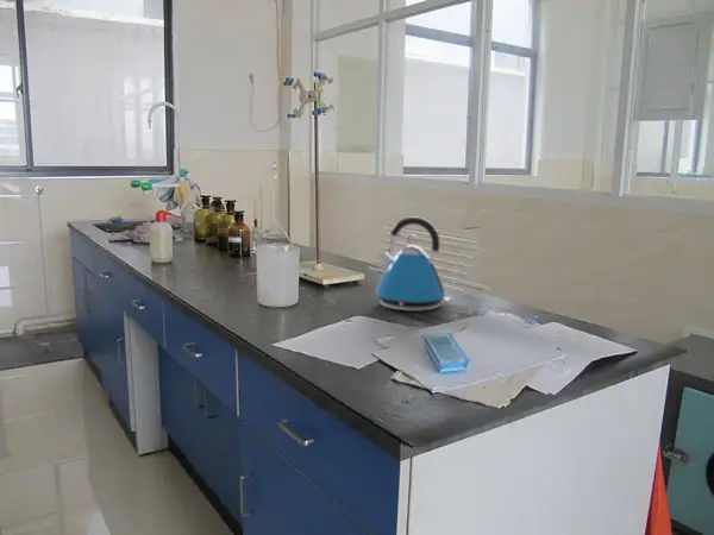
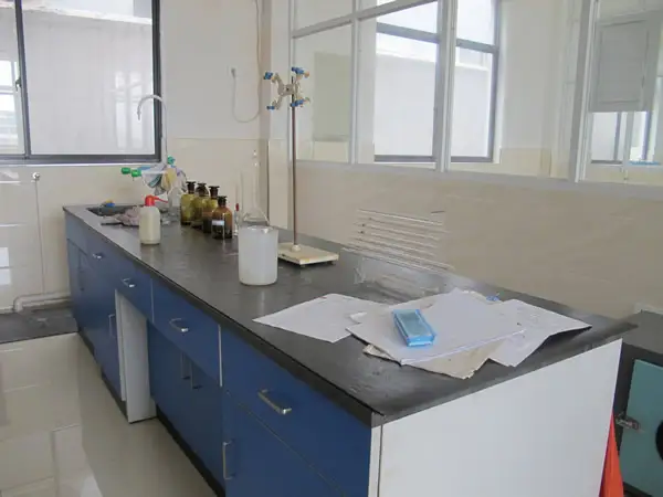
- kettle (413, 260)
